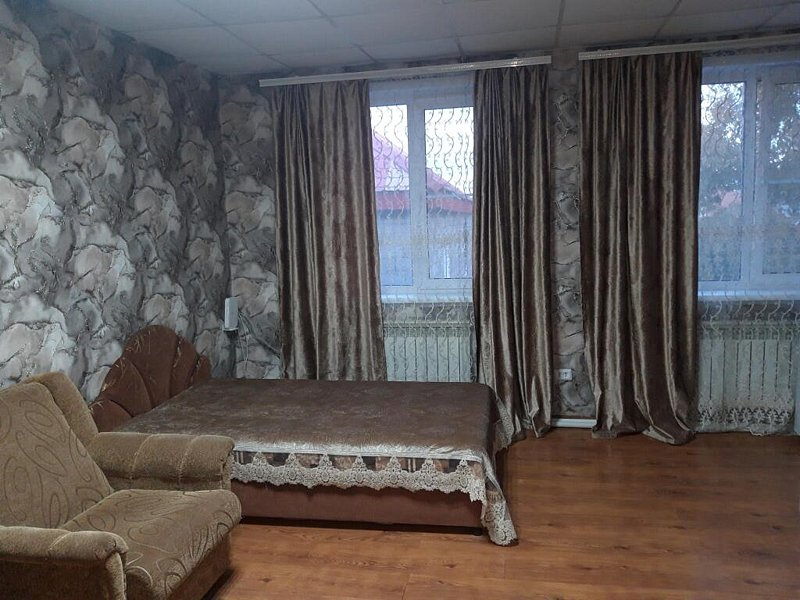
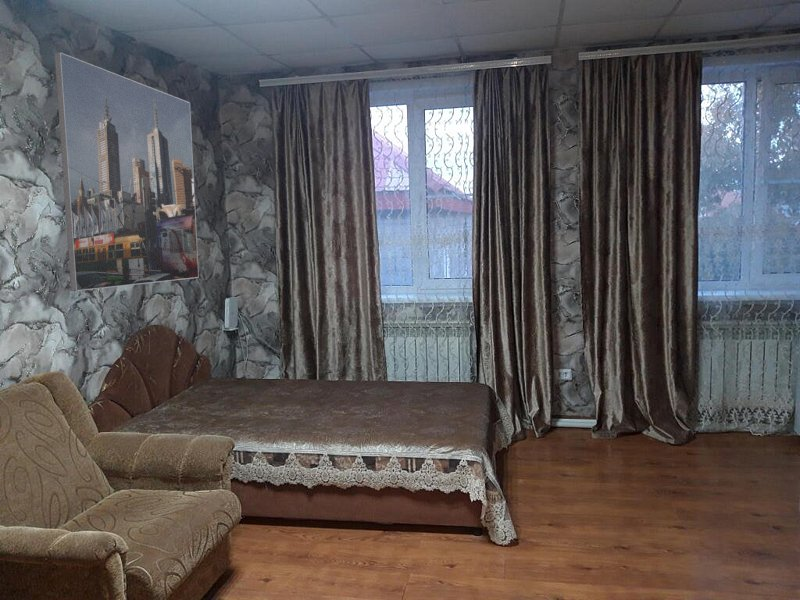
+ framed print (138, 183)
